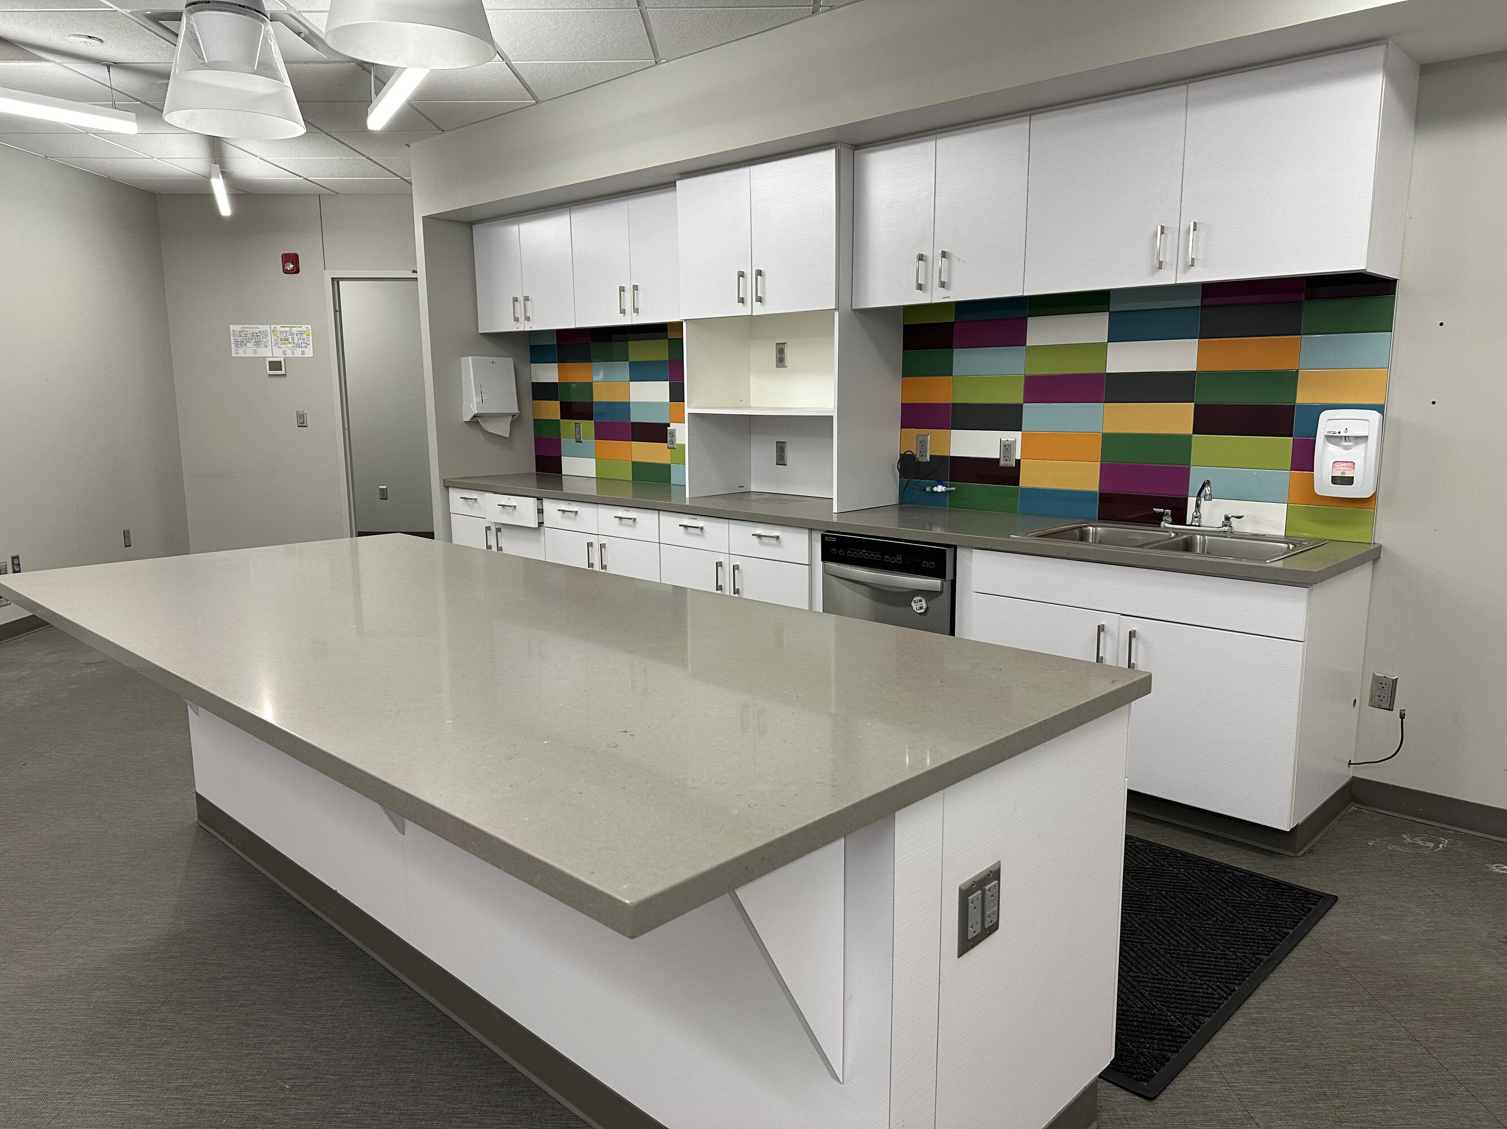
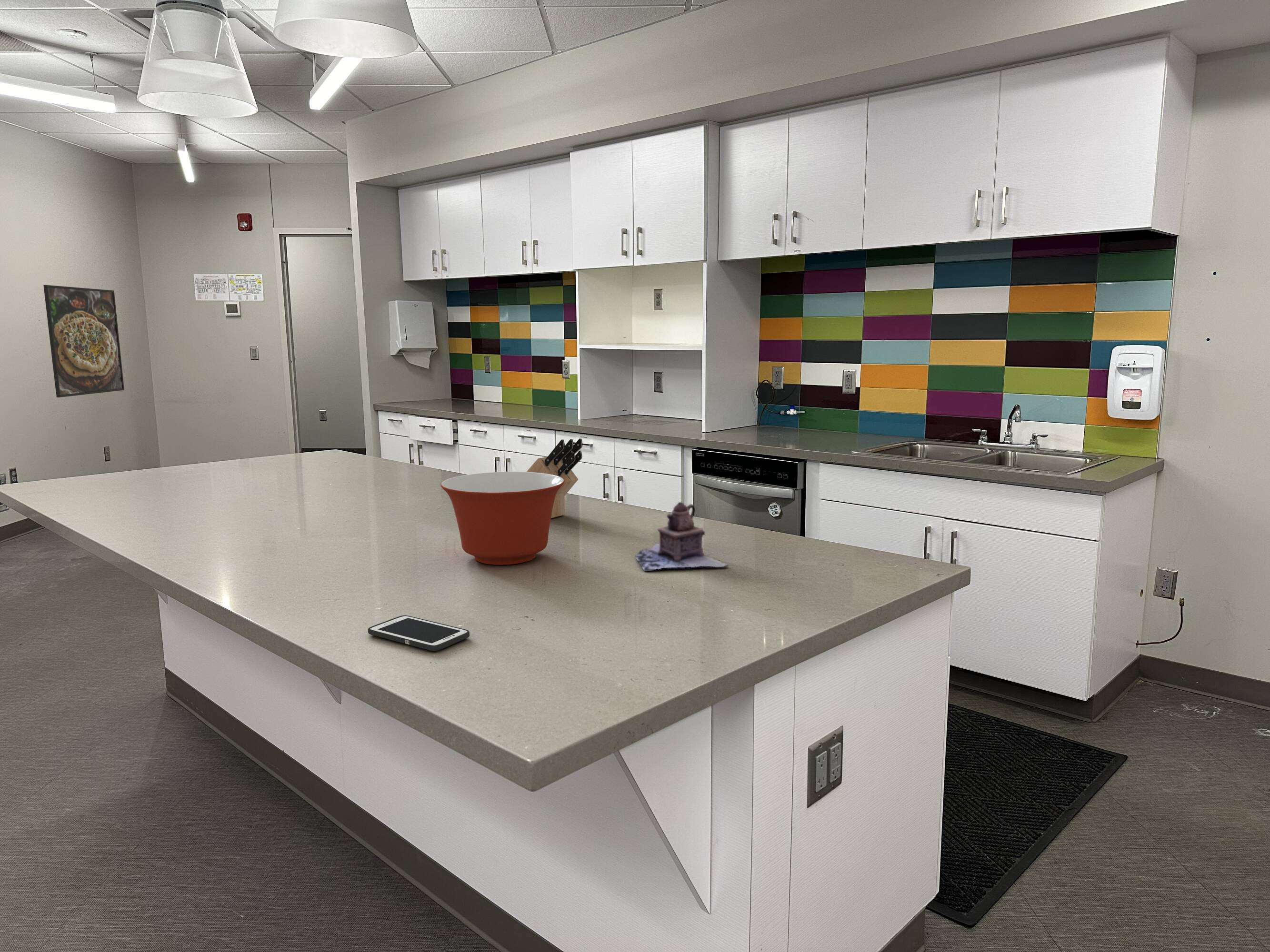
+ knife block (541, 473)
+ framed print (87, 341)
+ mixing bowl (504, 519)
+ cell phone (419, 633)
+ teapot (677, 530)
